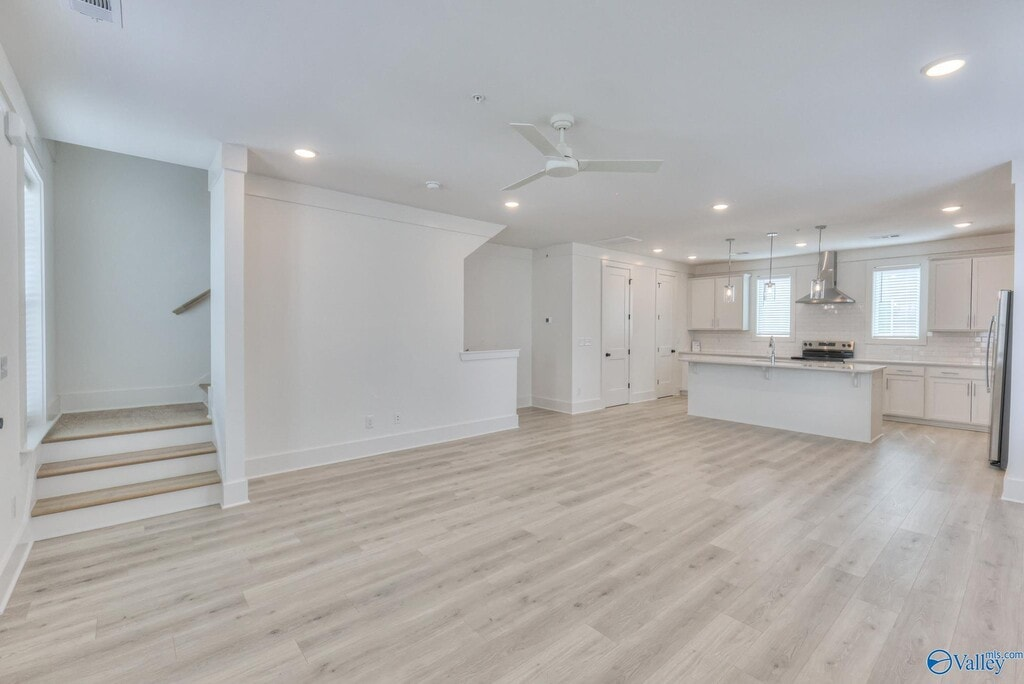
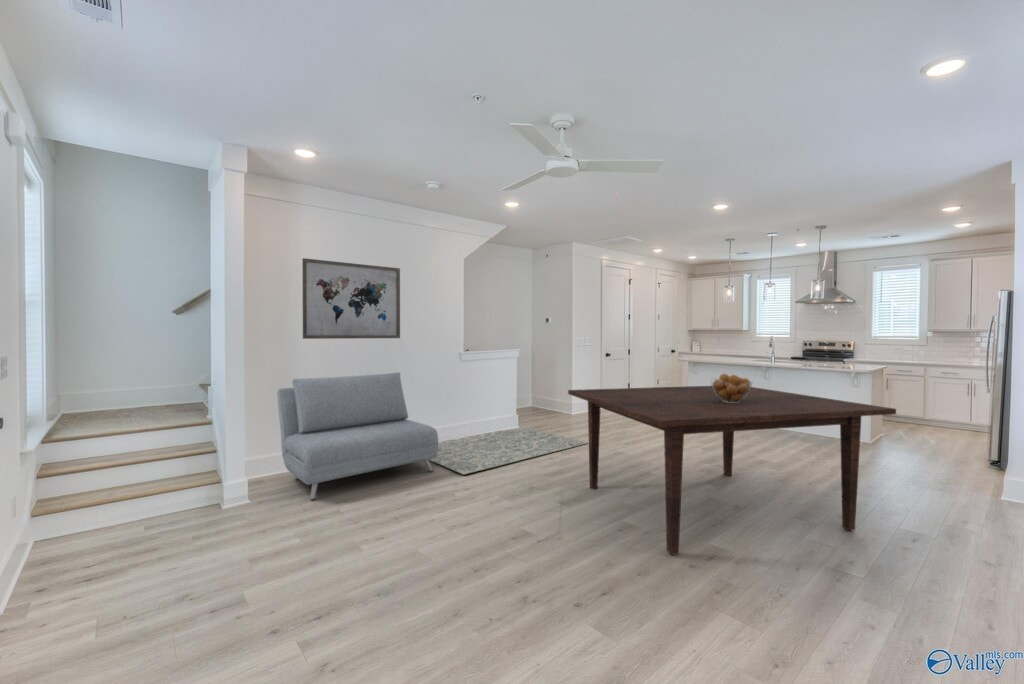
+ fruit basket (731, 387)
+ wall art (354, 301)
+ table (723, 452)
+ rug (497, 445)
+ sofa (359, 425)
